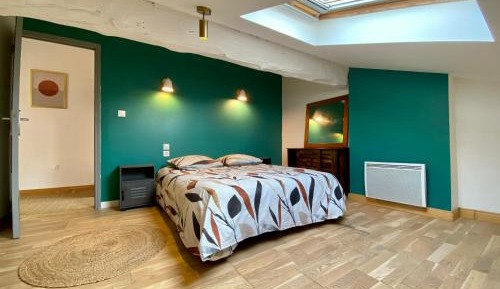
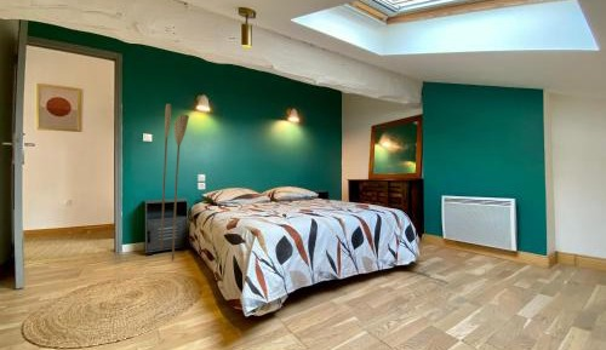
+ floor lamp (176, 182)
